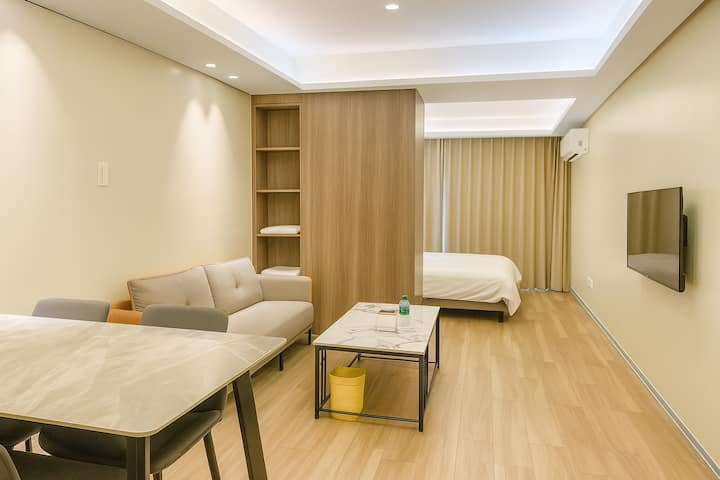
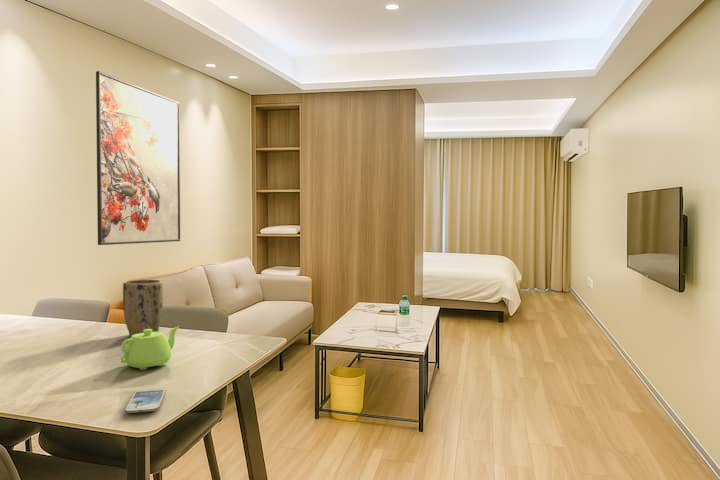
+ teapot (151, 346)
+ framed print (143, 166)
+ smartphone (146, 400)
+ plant pot (143, 308)
